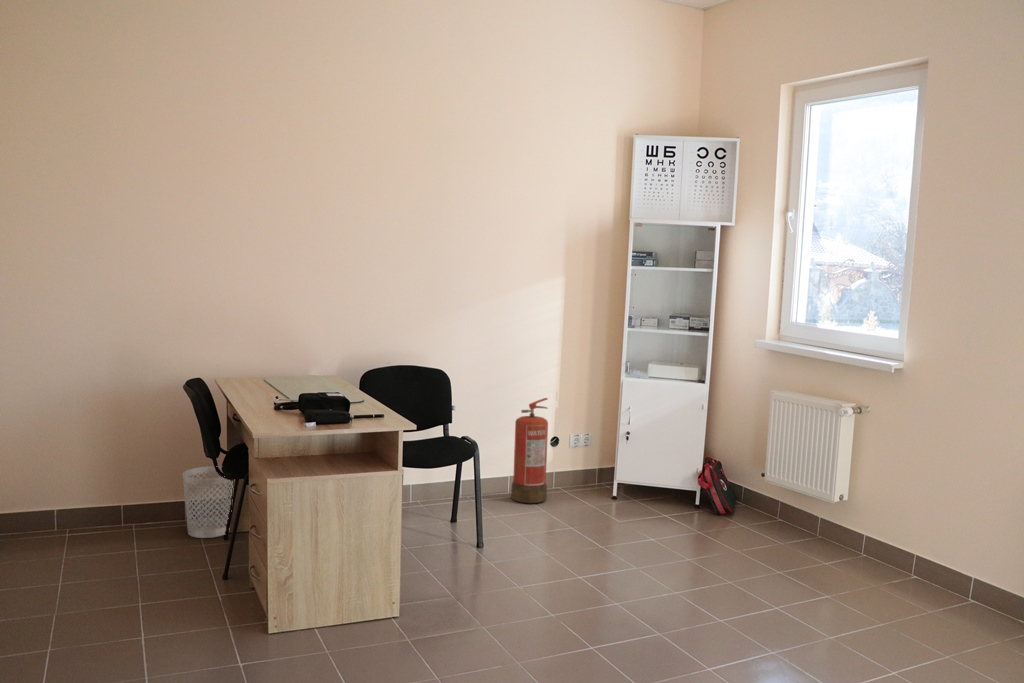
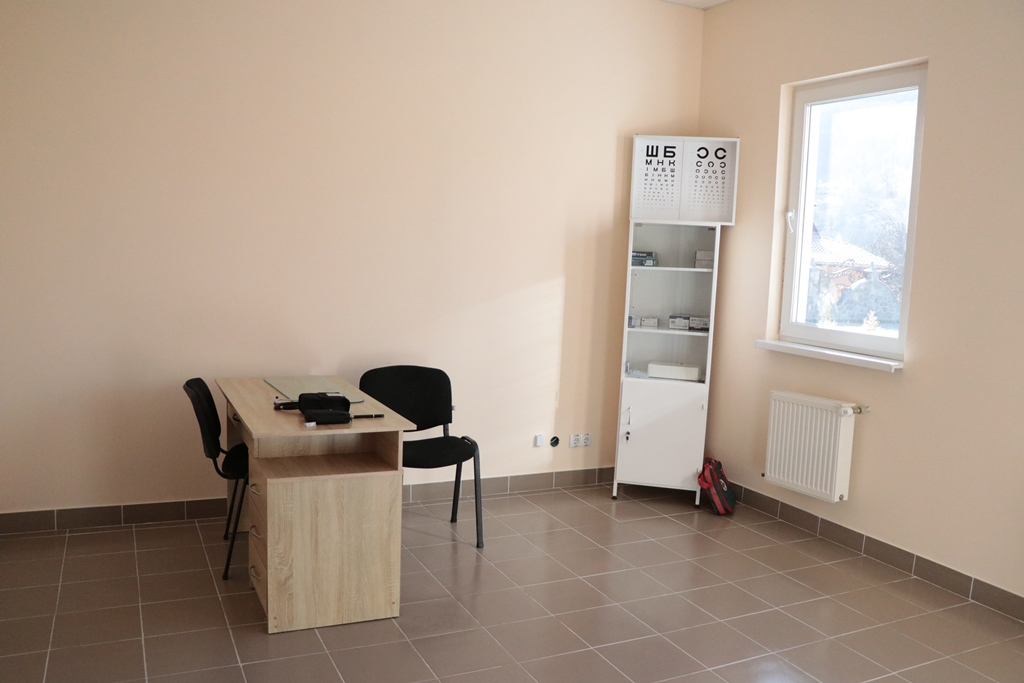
- fire extinguisher (530, 449)
- wastebasket (209, 502)
